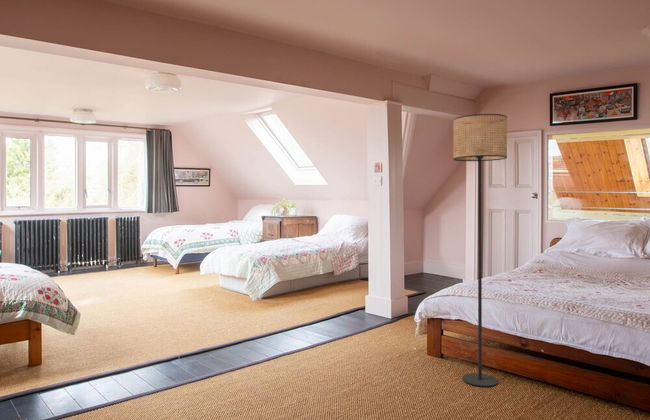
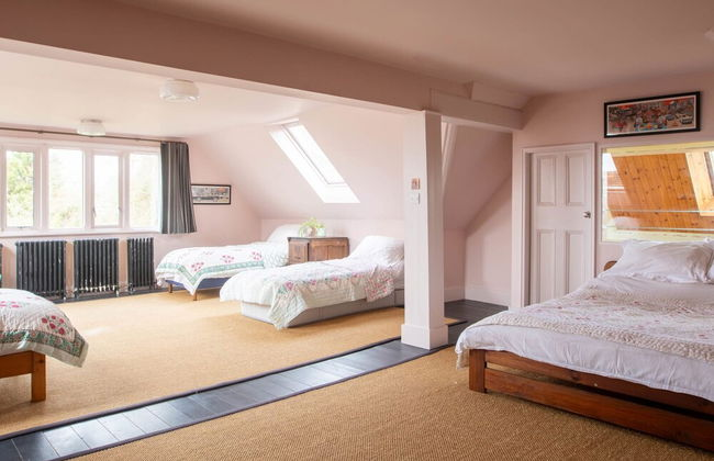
- floor lamp (479, 249)
